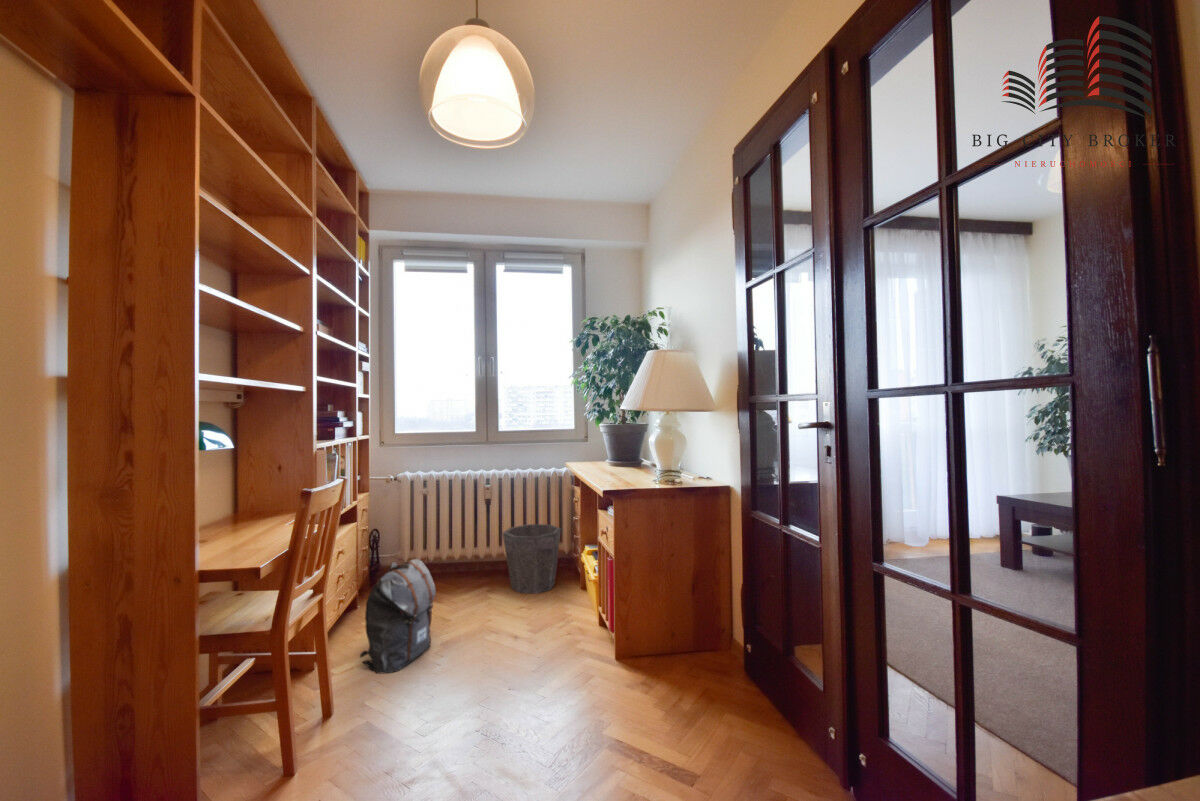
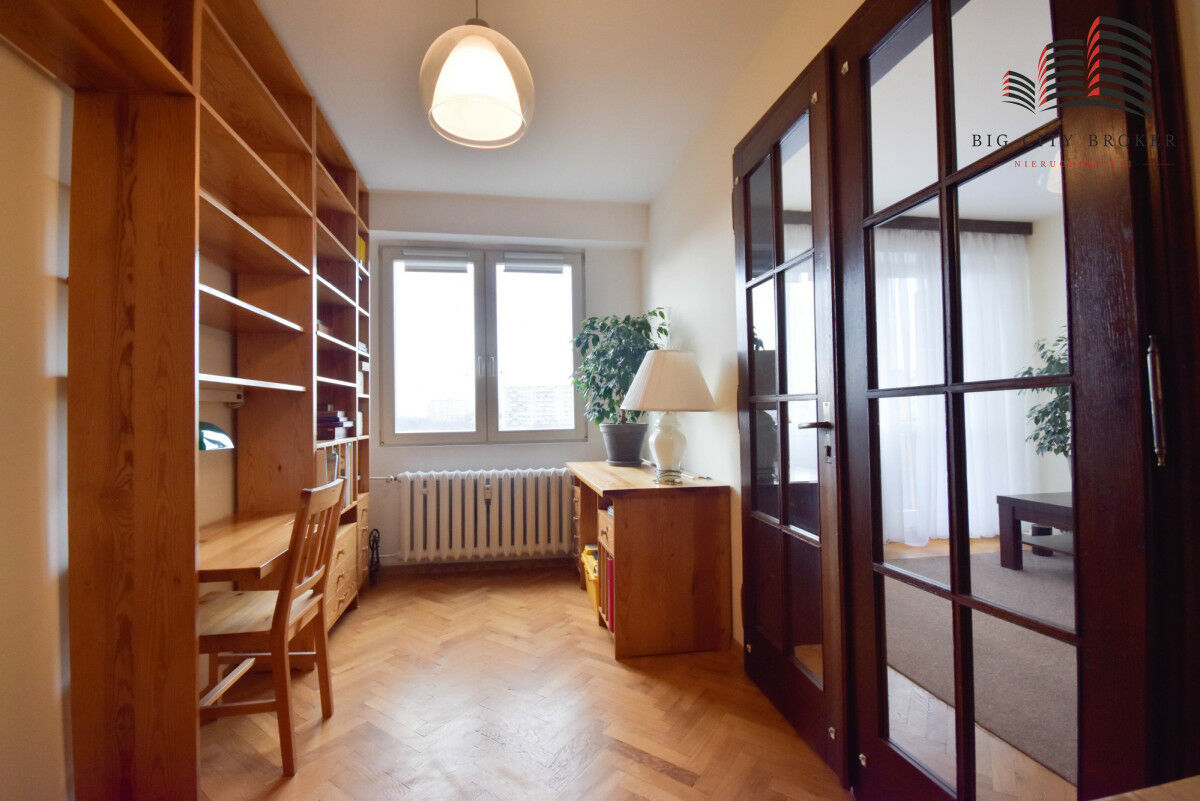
- backpack (398, 609)
- waste bin (532, 558)
